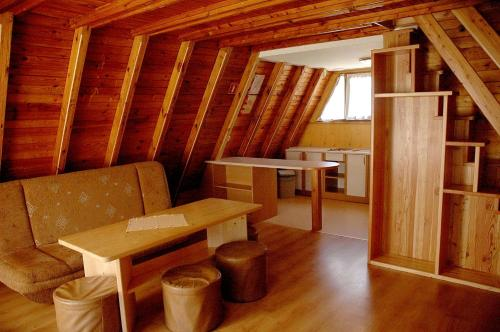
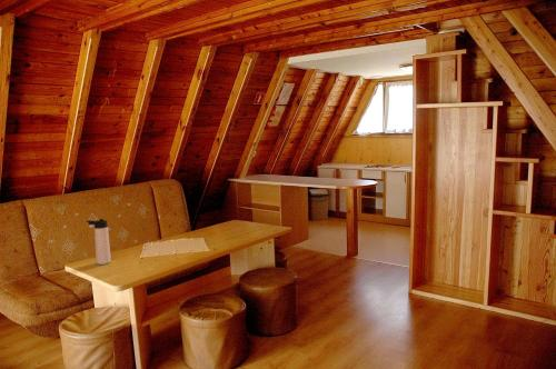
+ thermos bottle (98, 241)
